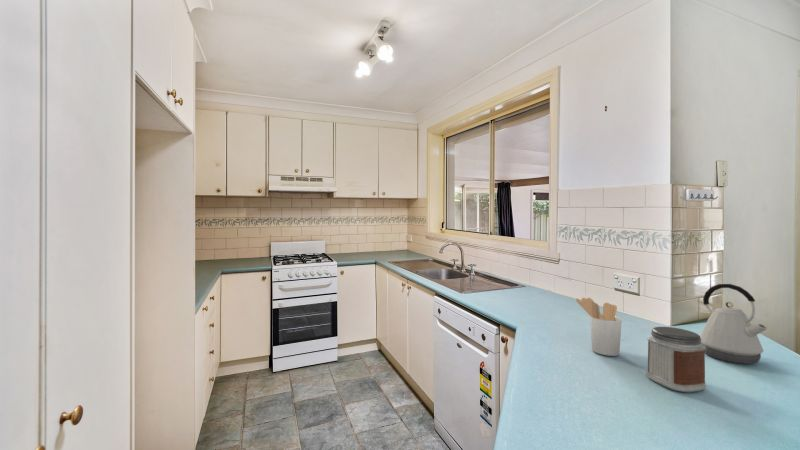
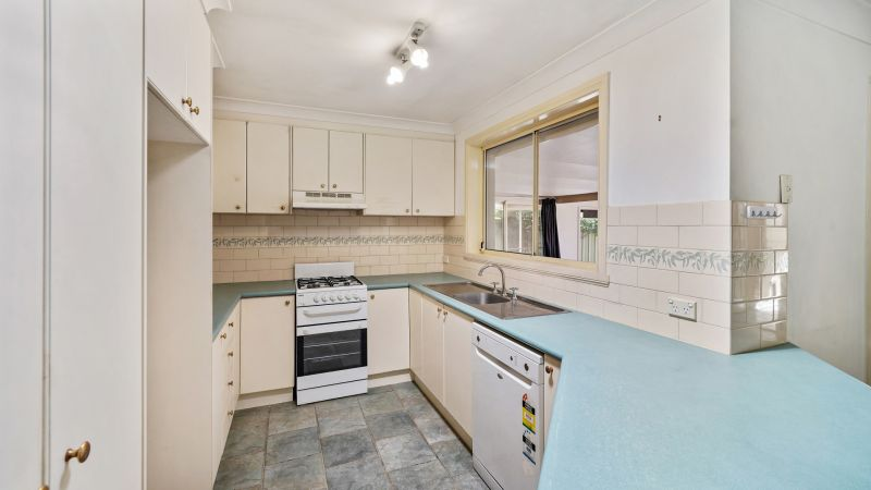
- jar (675, 356)
- kettle (731, 320)
- utensil holder (598, 324)
